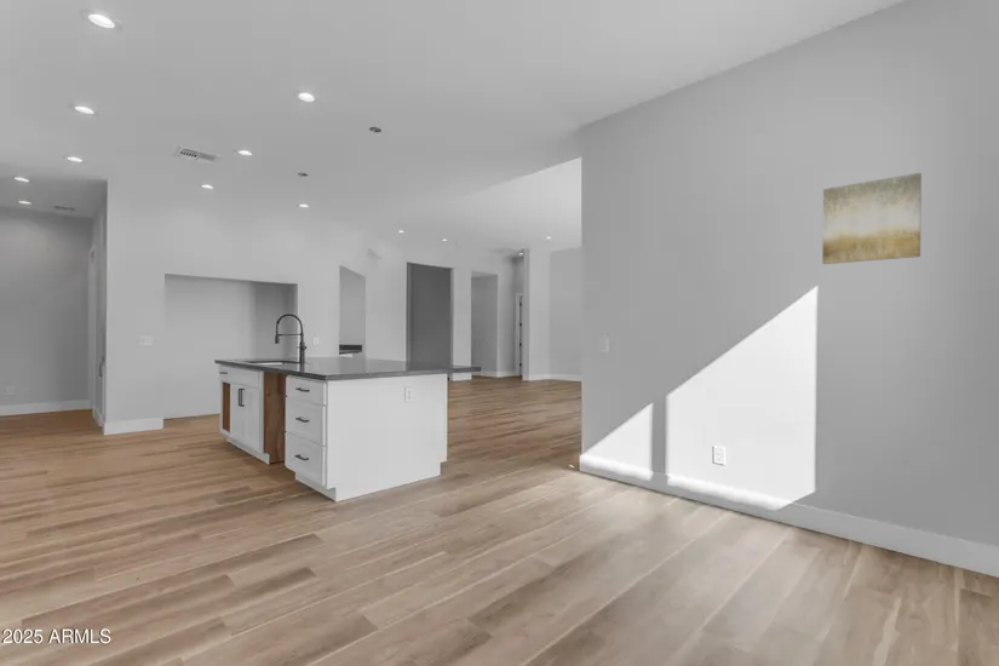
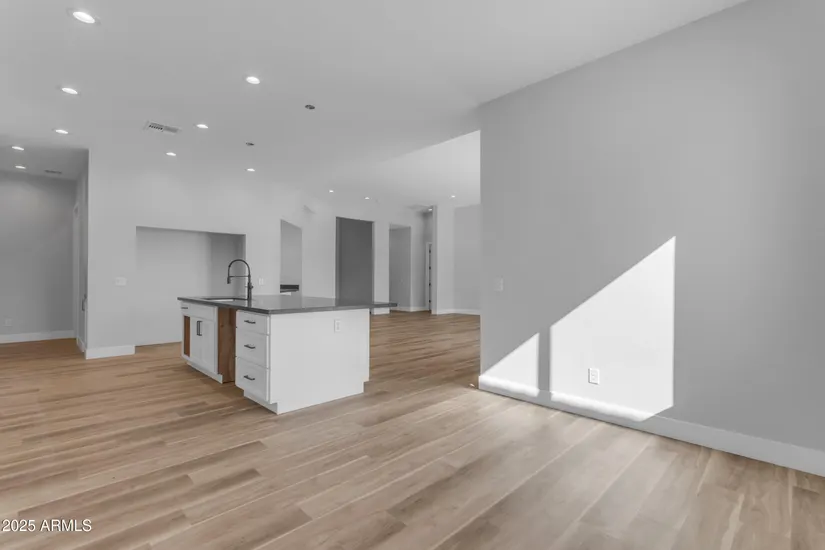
- wall art (868, 220)
